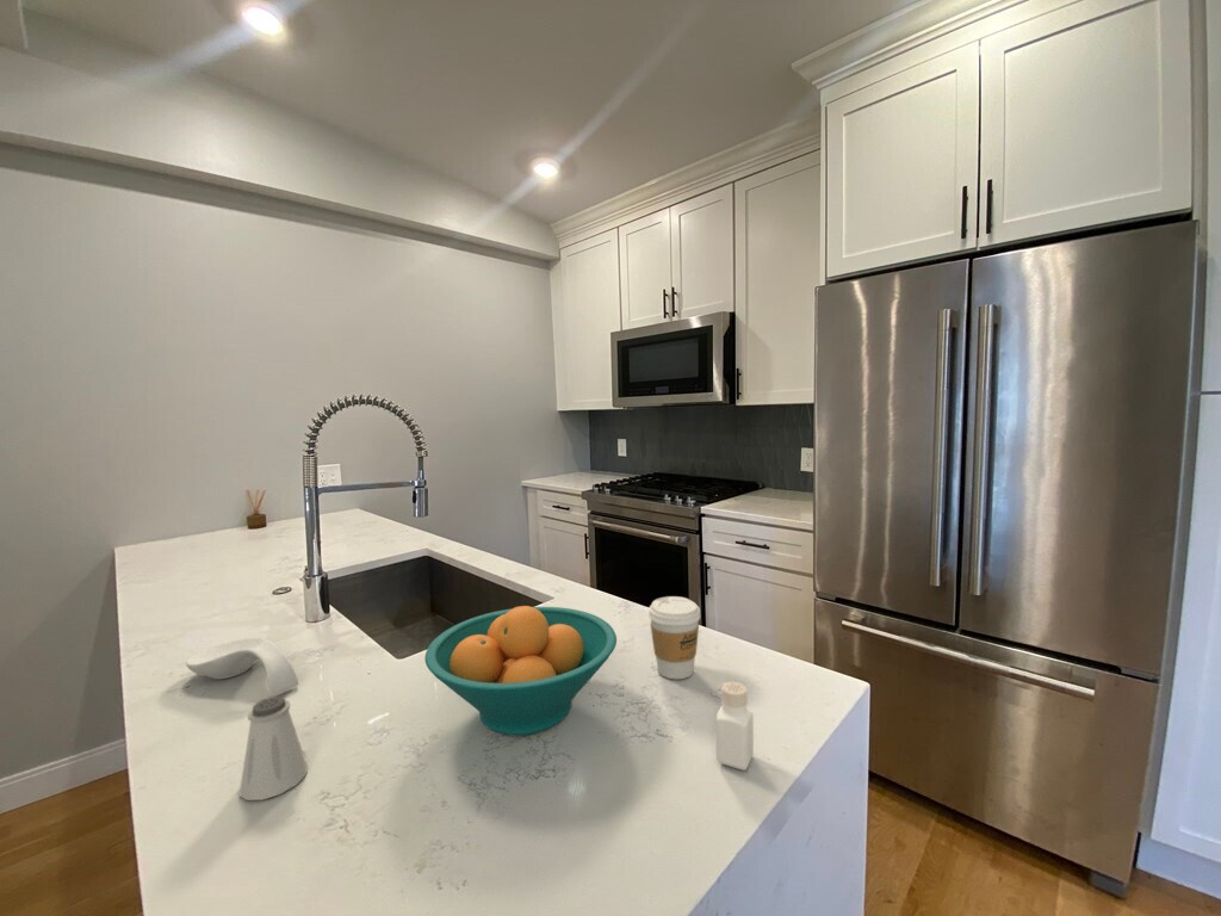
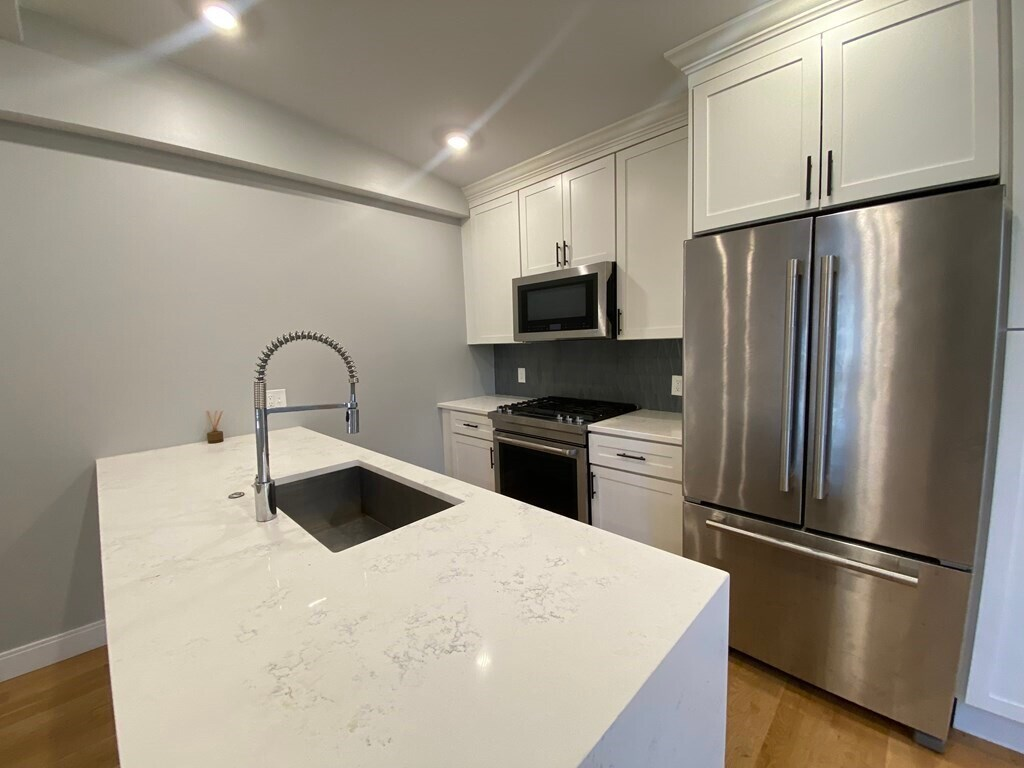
- spoon rest (246, 658)
- saltshaker (271, 741)
- fruit bowl (523, 658)
- pepper shaker (735, 723)
- coffee cup (674, 636)
